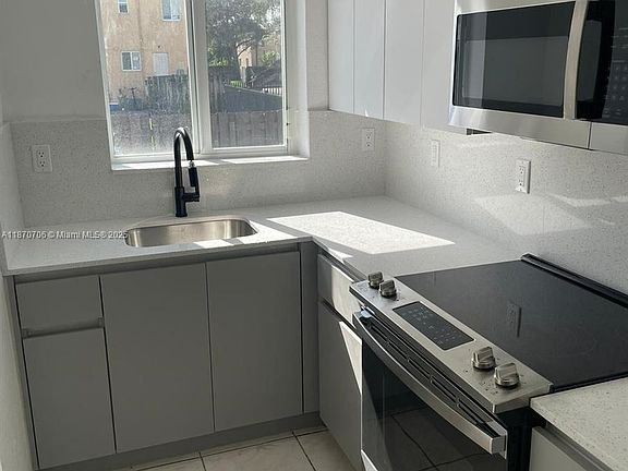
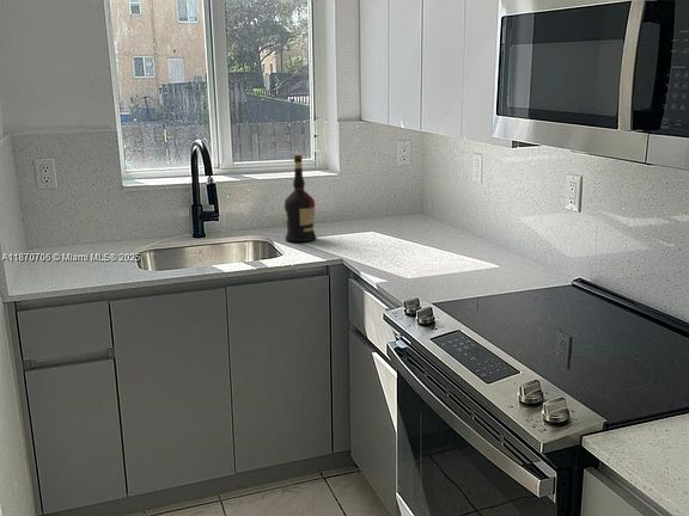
+ liquor (299, 197)
